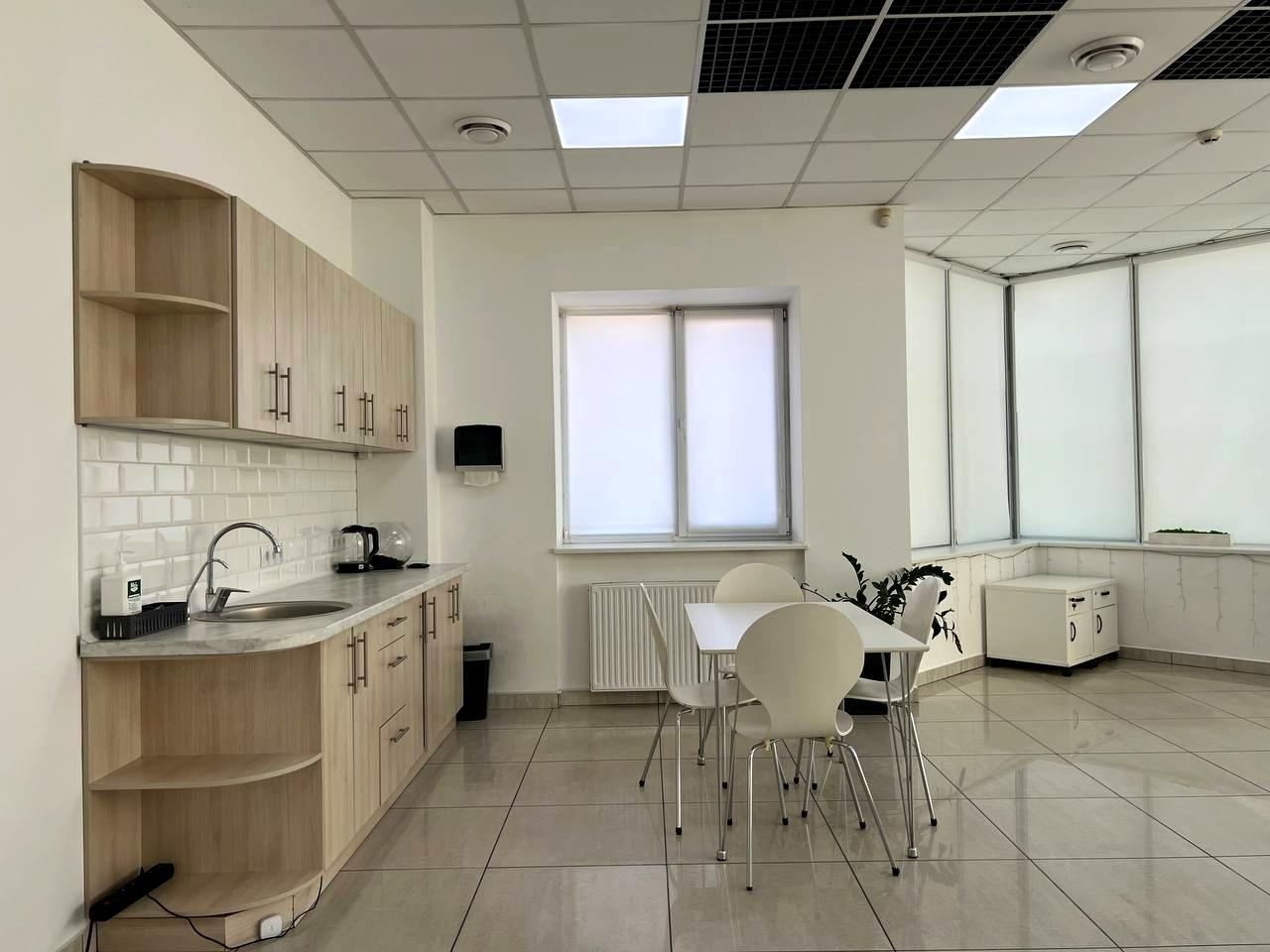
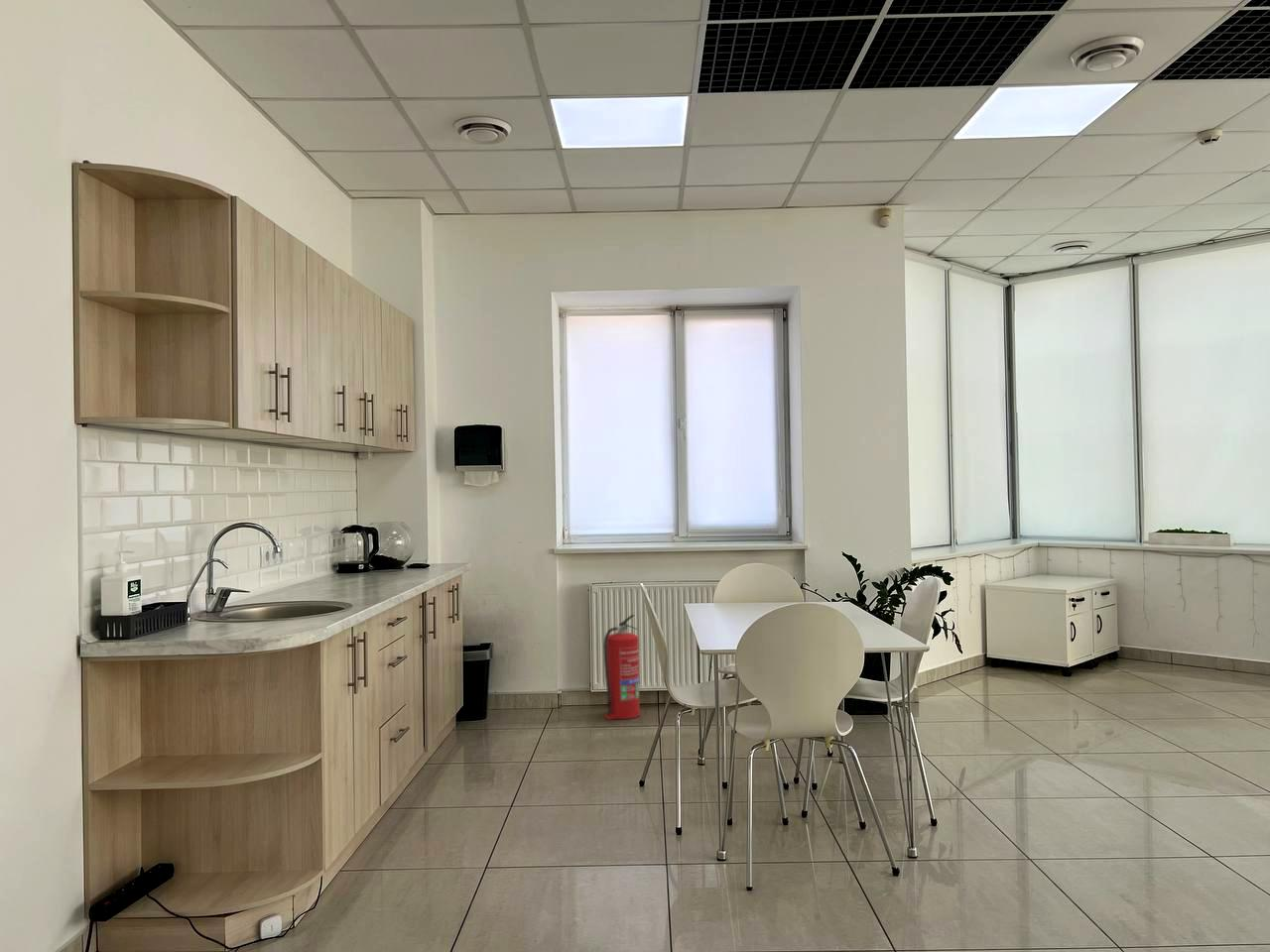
+ fire extinguisher (621, 665)
